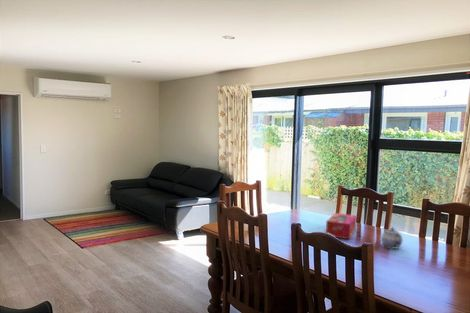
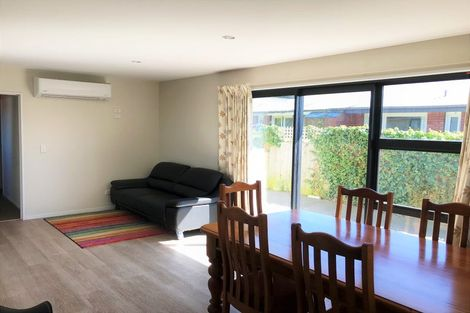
- tissue box (341, 225)
- teapot (392, 237)
